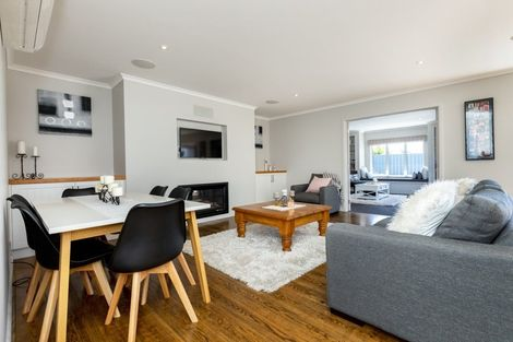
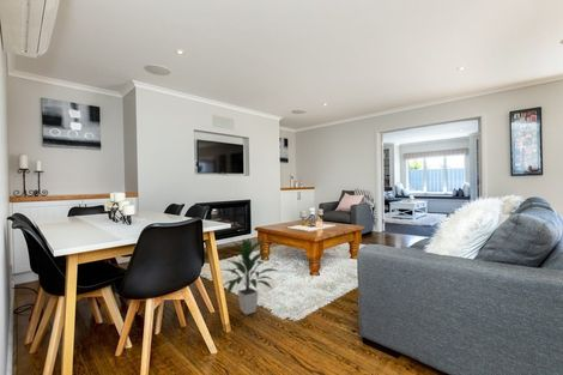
+ indoor plant (247, 272)
